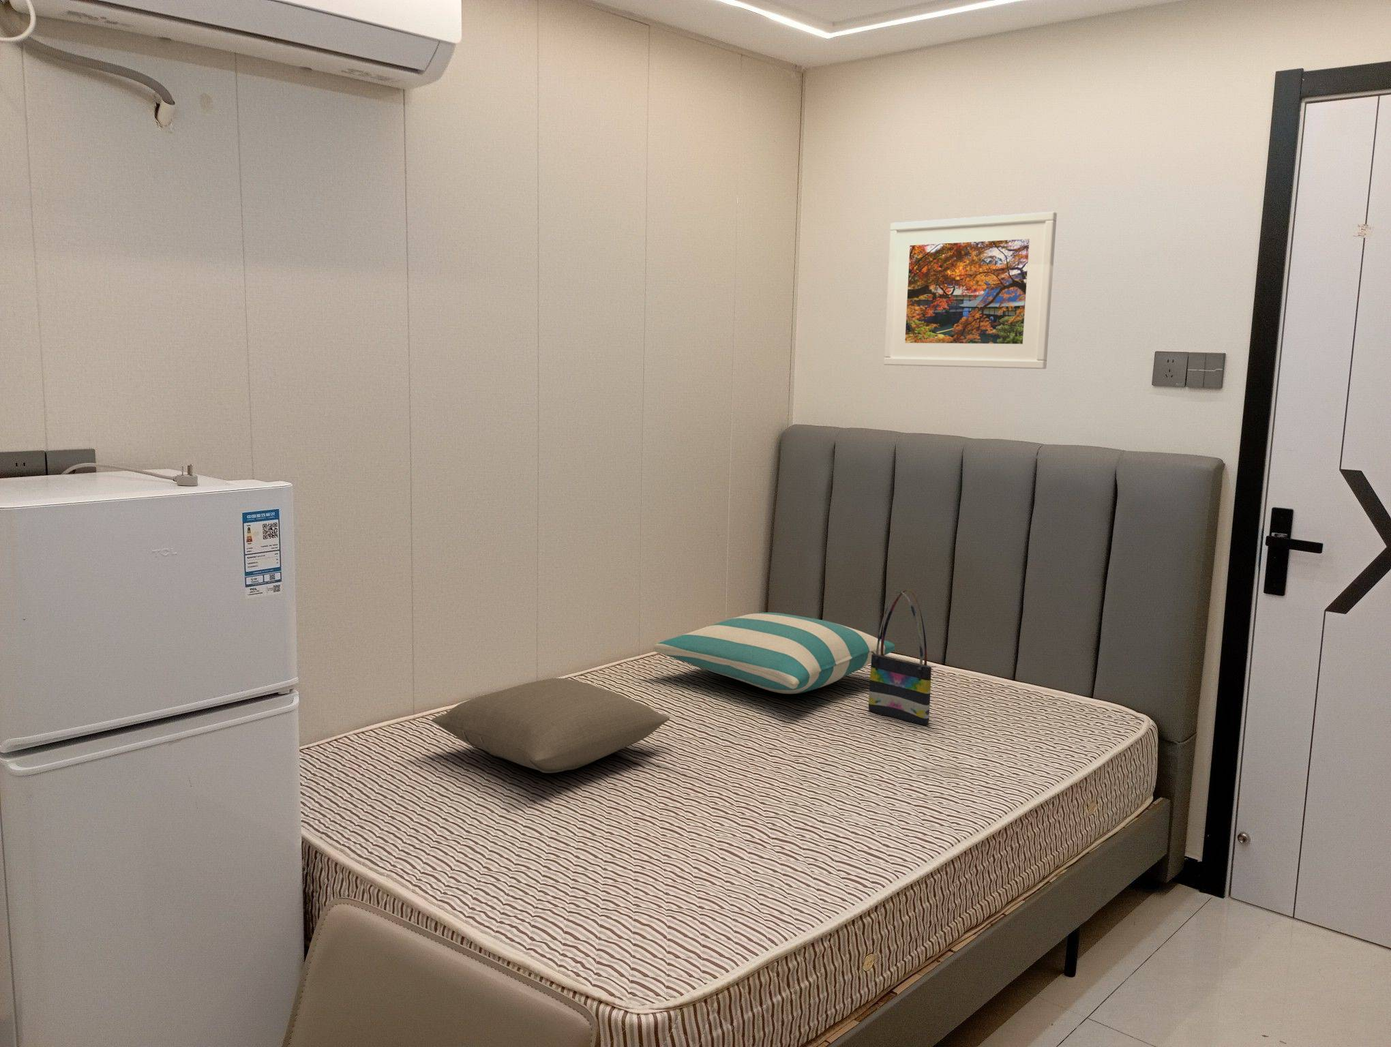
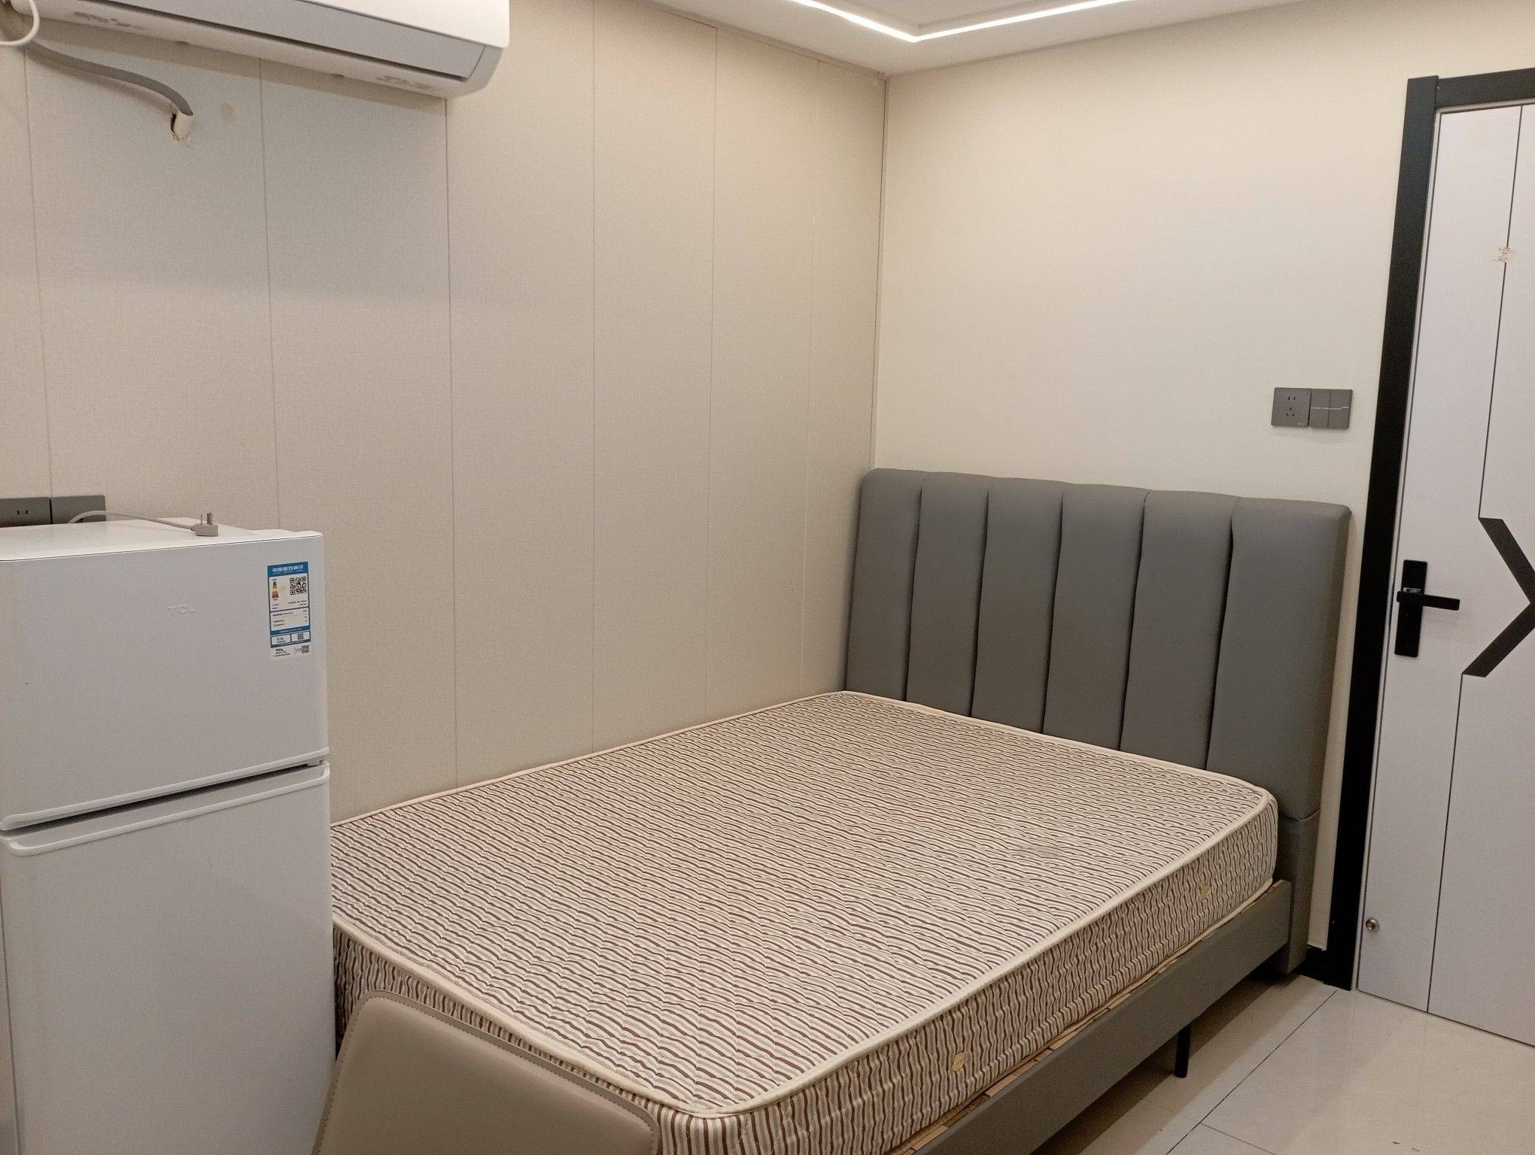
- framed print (964, 294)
- pillow (775, 650)
- tote bag (901, 659)
- pillow (550, 721)
